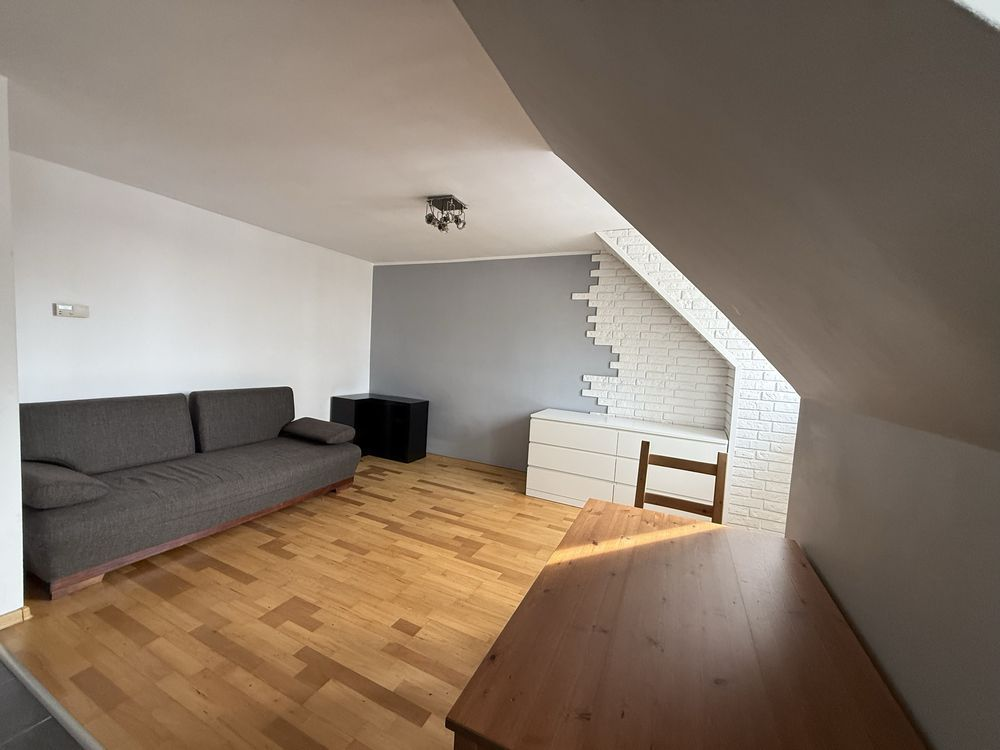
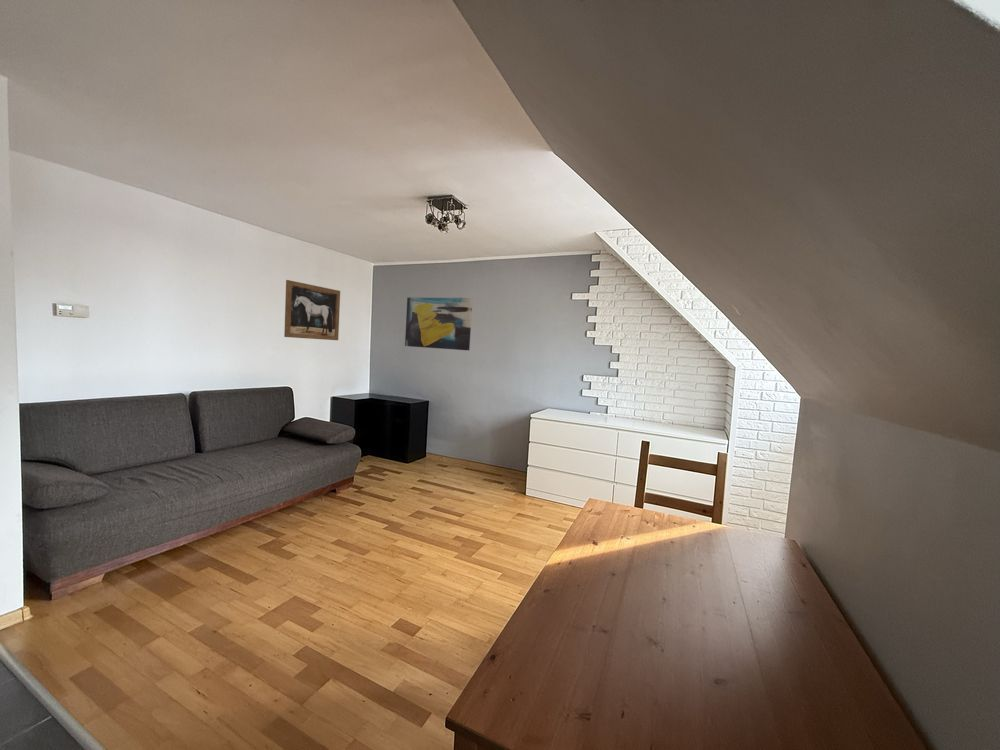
+ wall art (314, 312)
+ wall art (437, 323)
